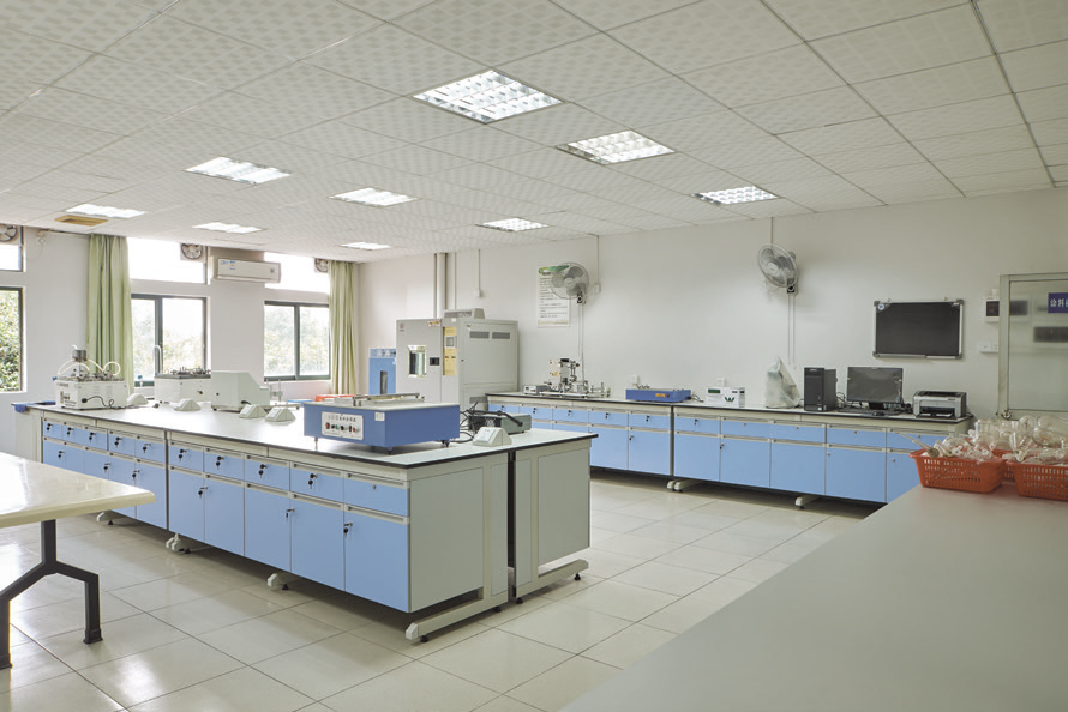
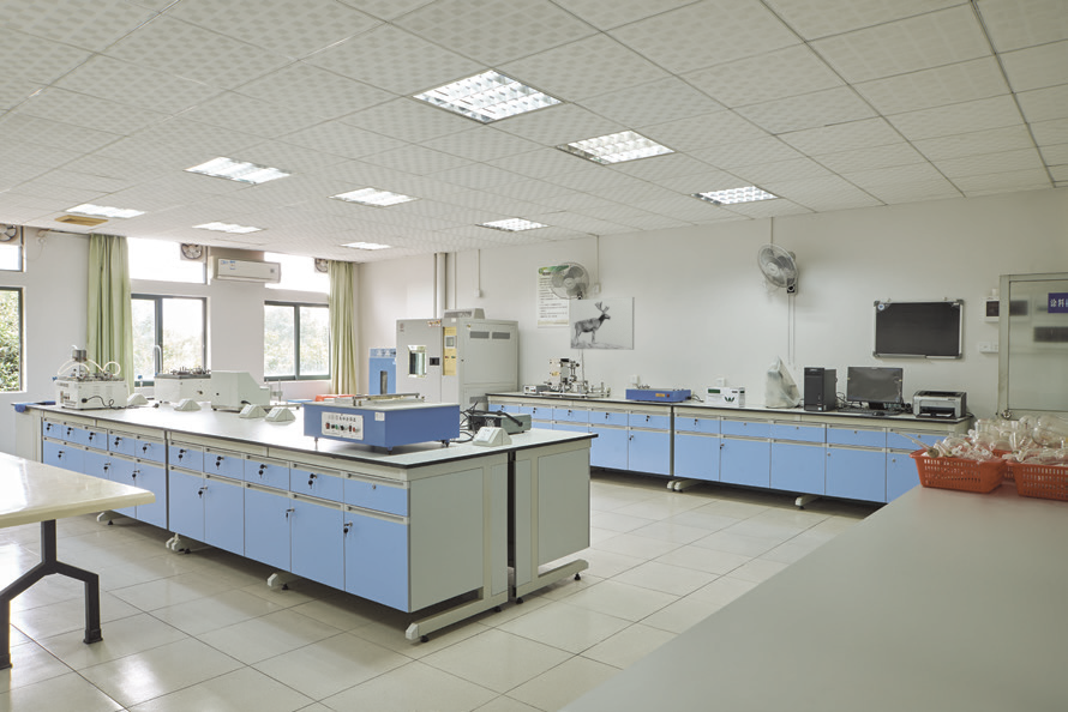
+ wall art (601, 324)
